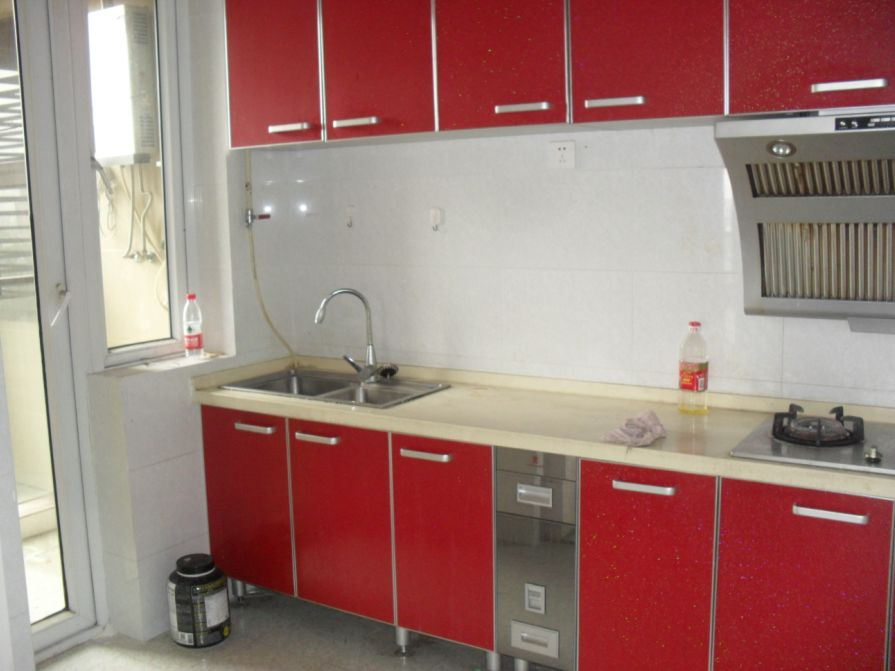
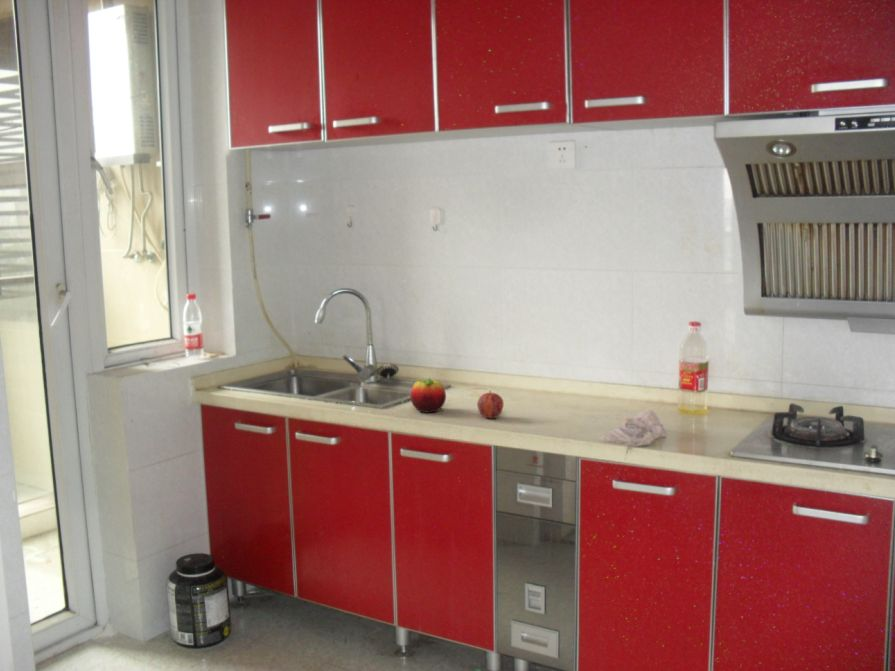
+ fruit (428, 394)
+ apple (490, 404)
